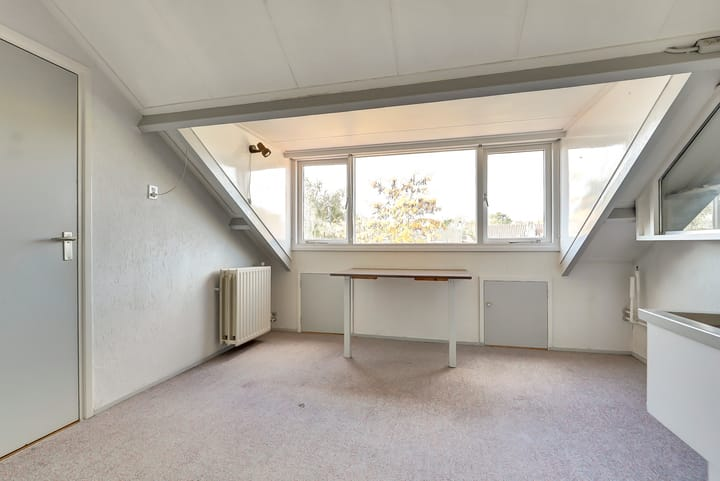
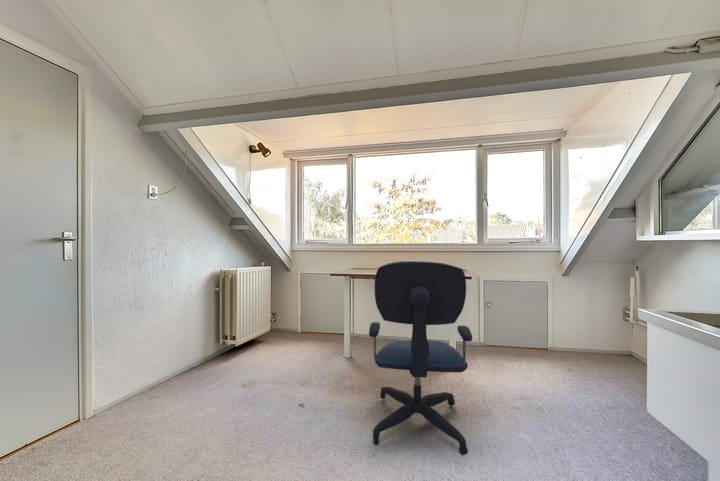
+ office chair (418, 340)
